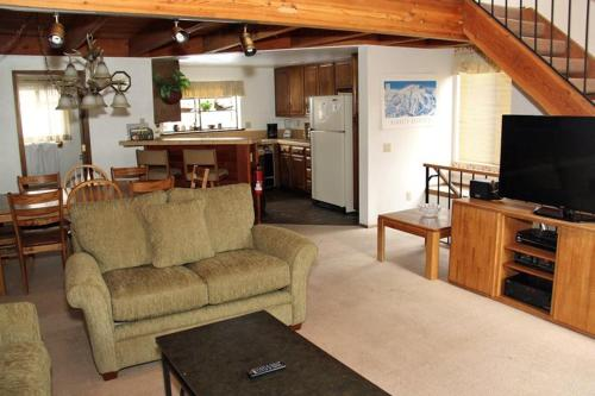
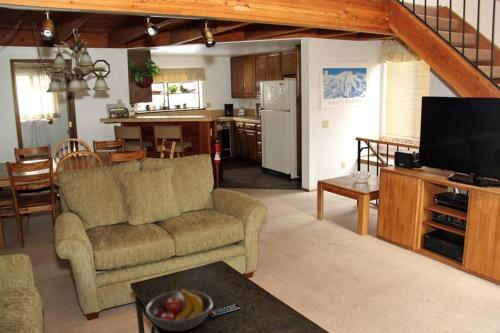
+ fruit bowl (179, 311)
